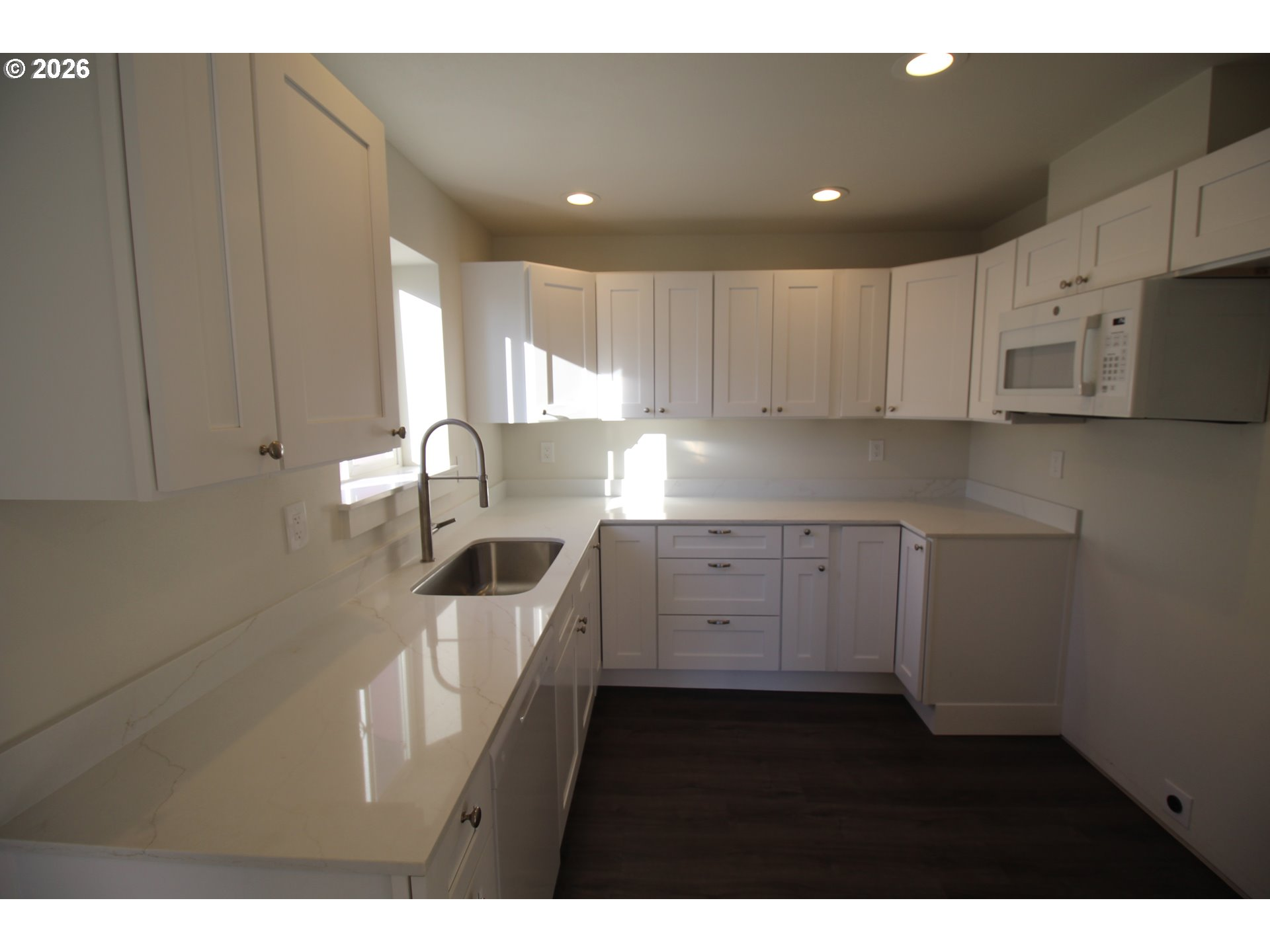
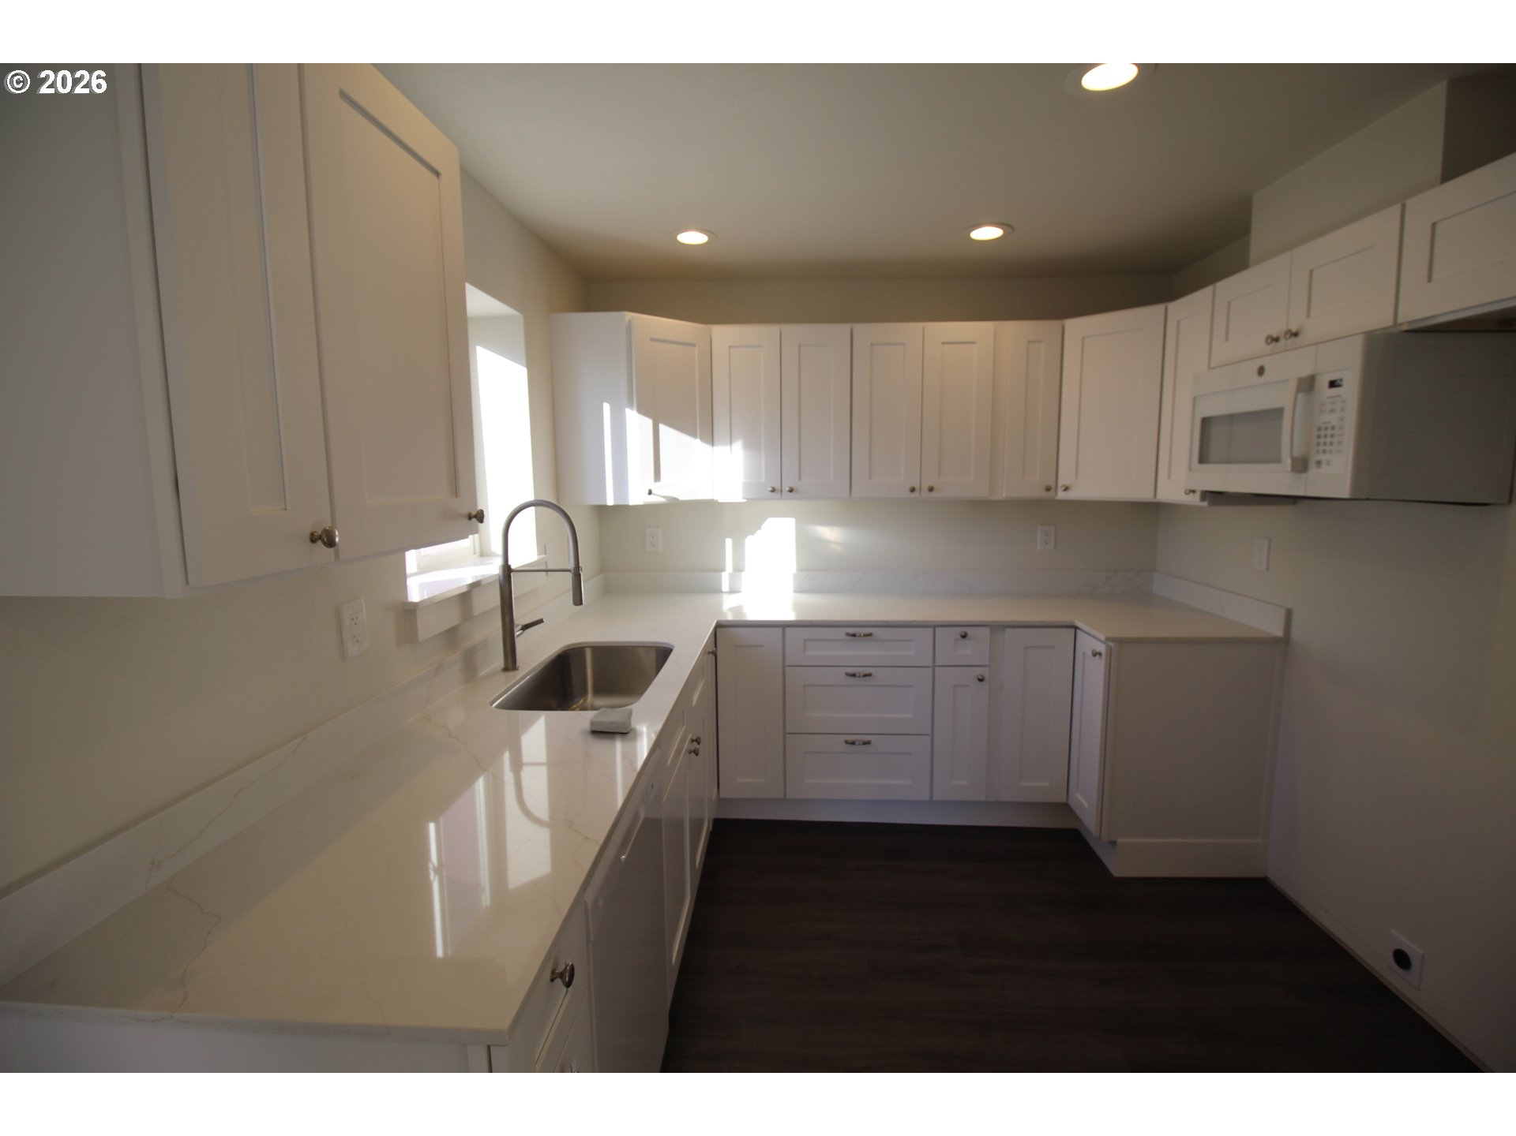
+ soap bar (611, 718)
